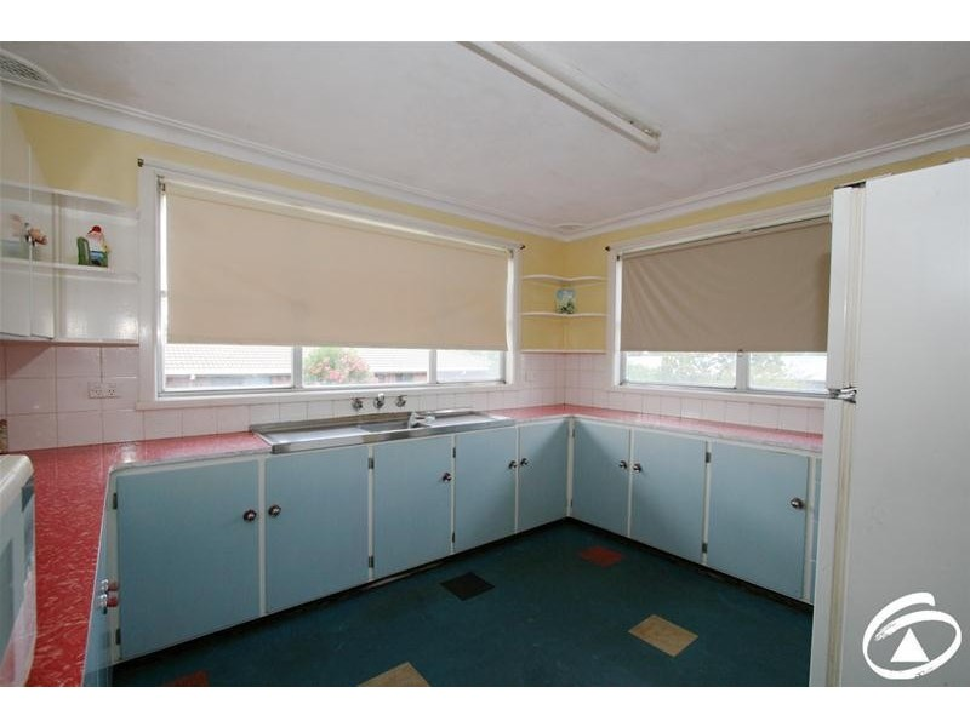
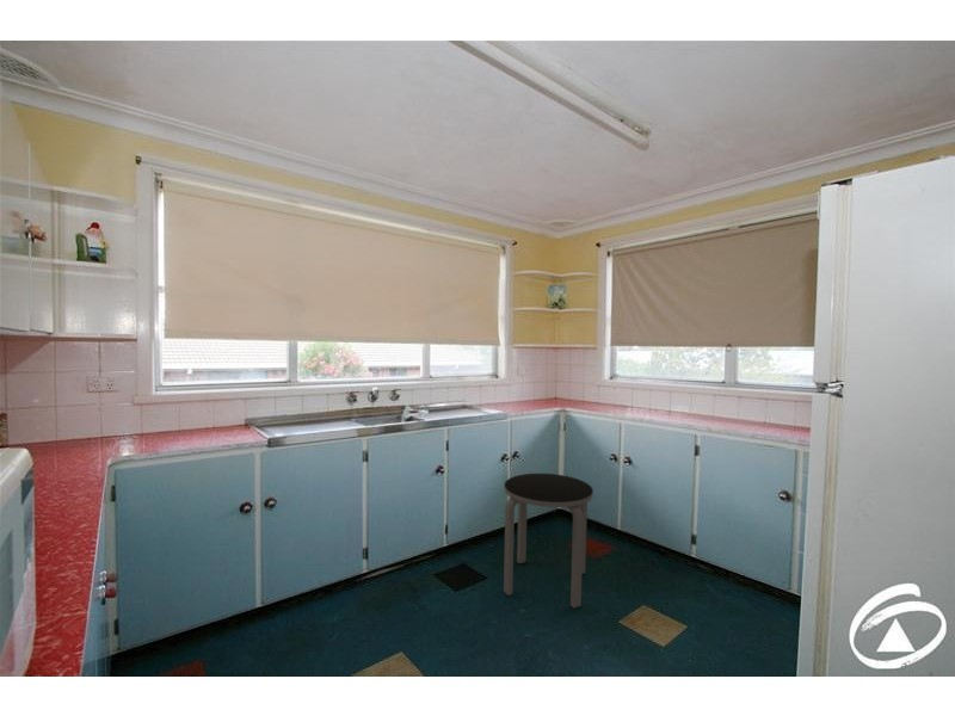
+ side table (525, 533)
